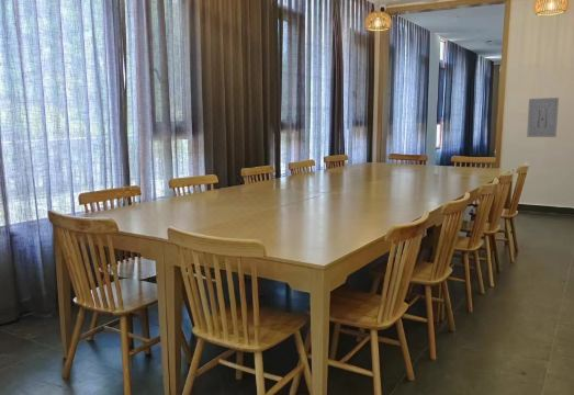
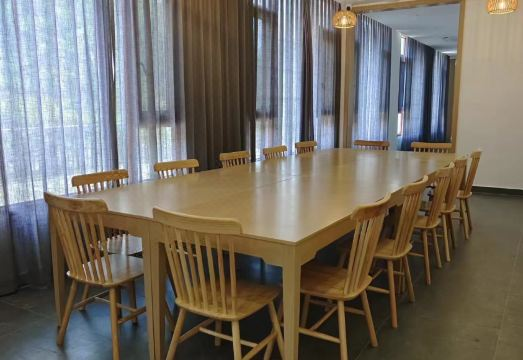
- wall art (542, 117)
